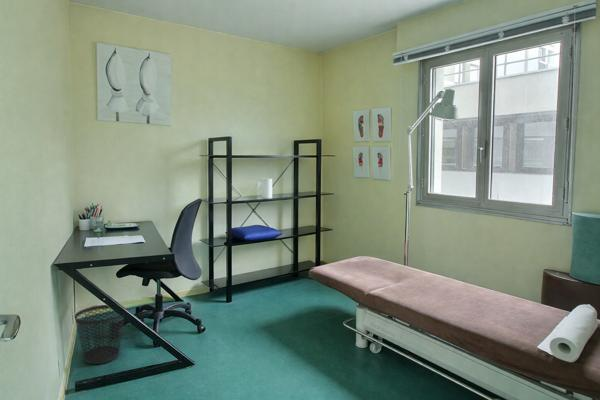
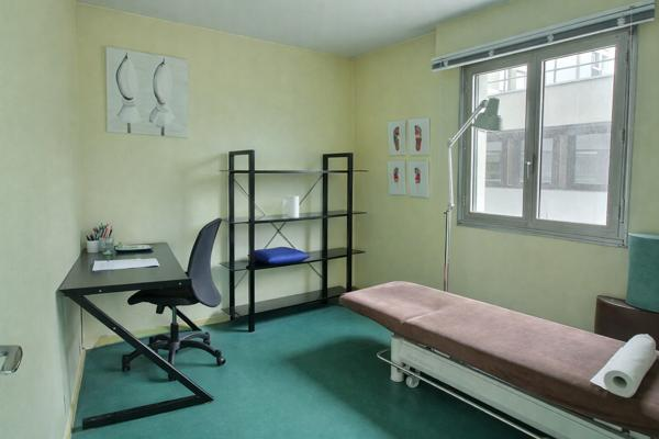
- wastebasket (101, 335)
